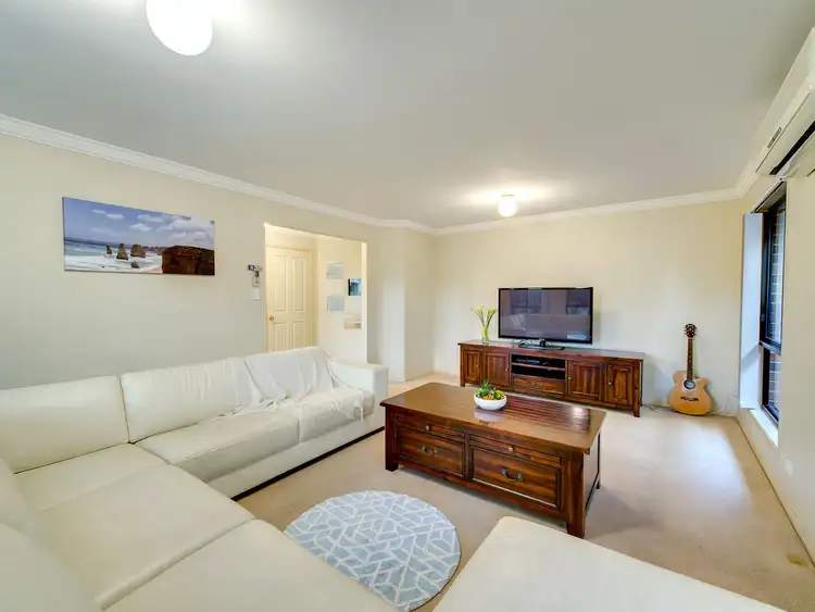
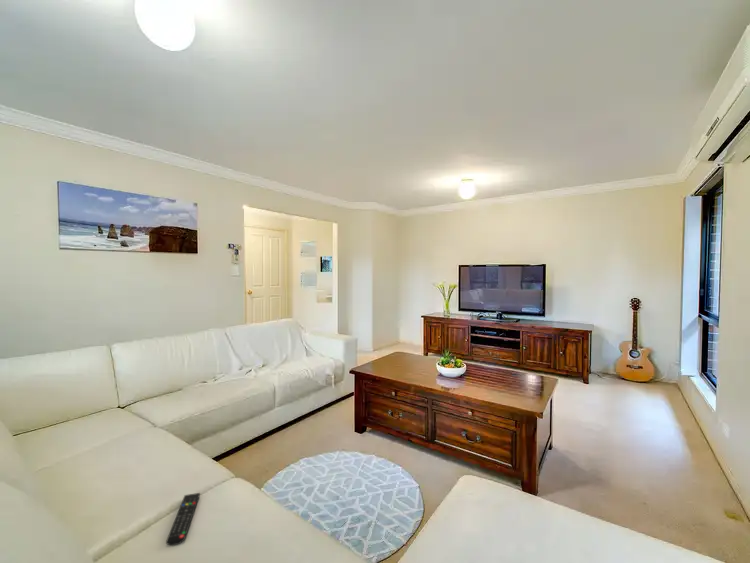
+ remote control (184, 517)
